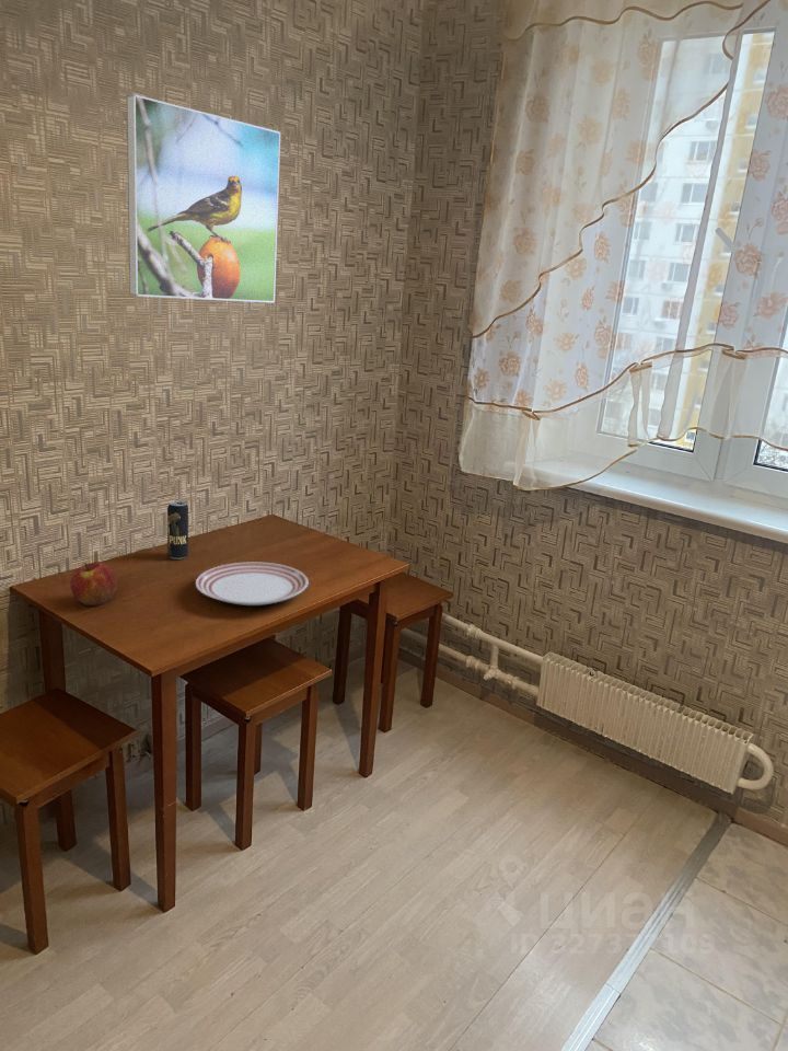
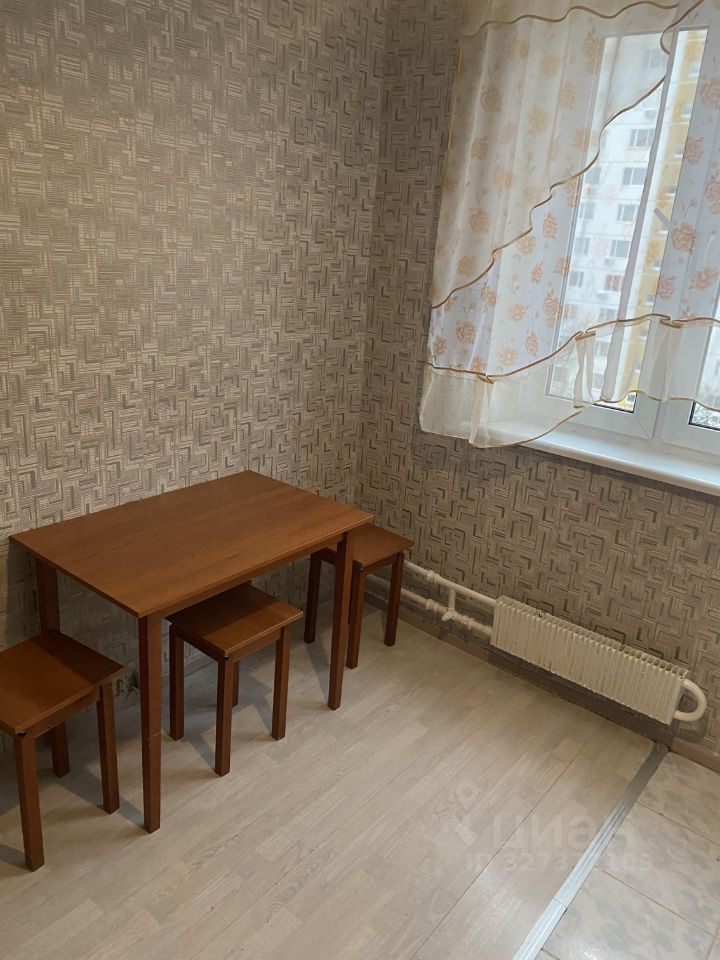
- apple (93, 581)
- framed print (208, 209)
- dinner plate (252, 586)
- beverage can (177, 528)
